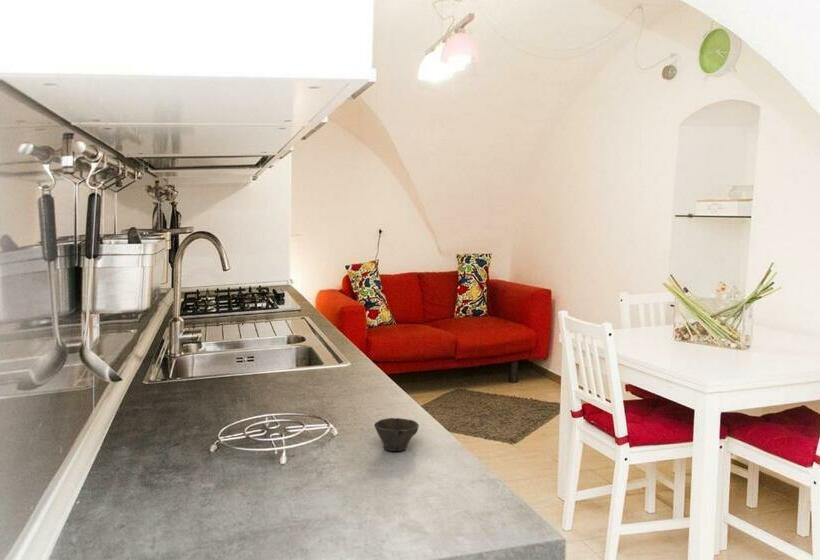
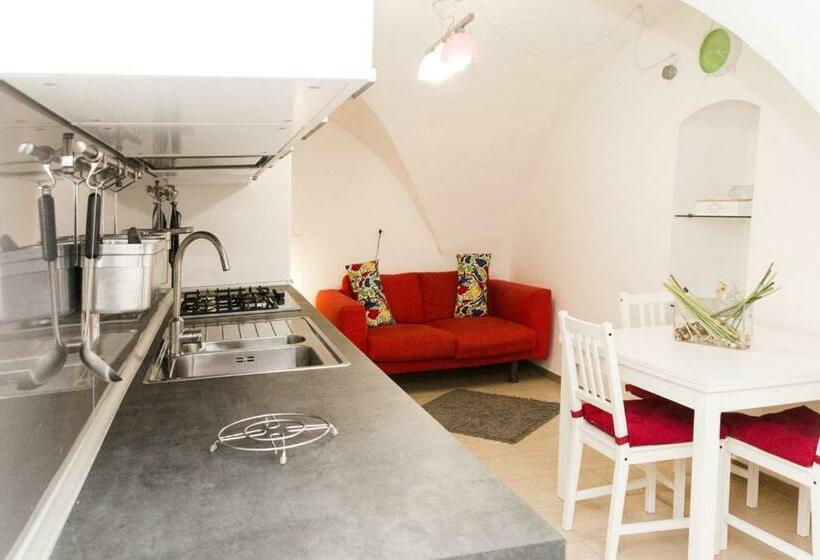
- cup (398, 435)
